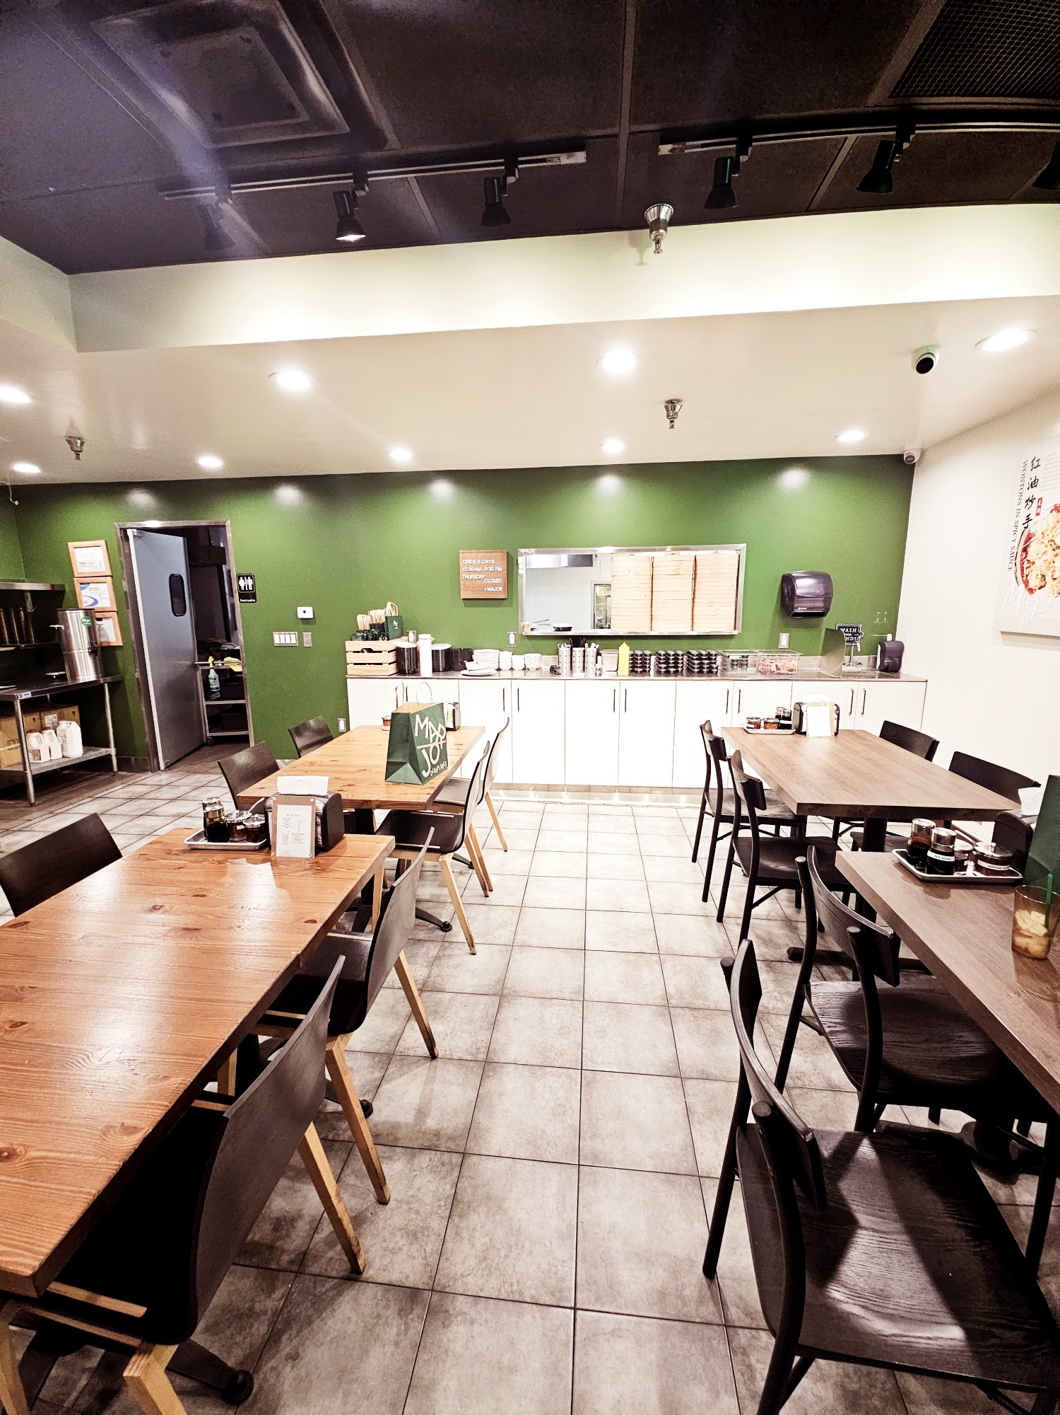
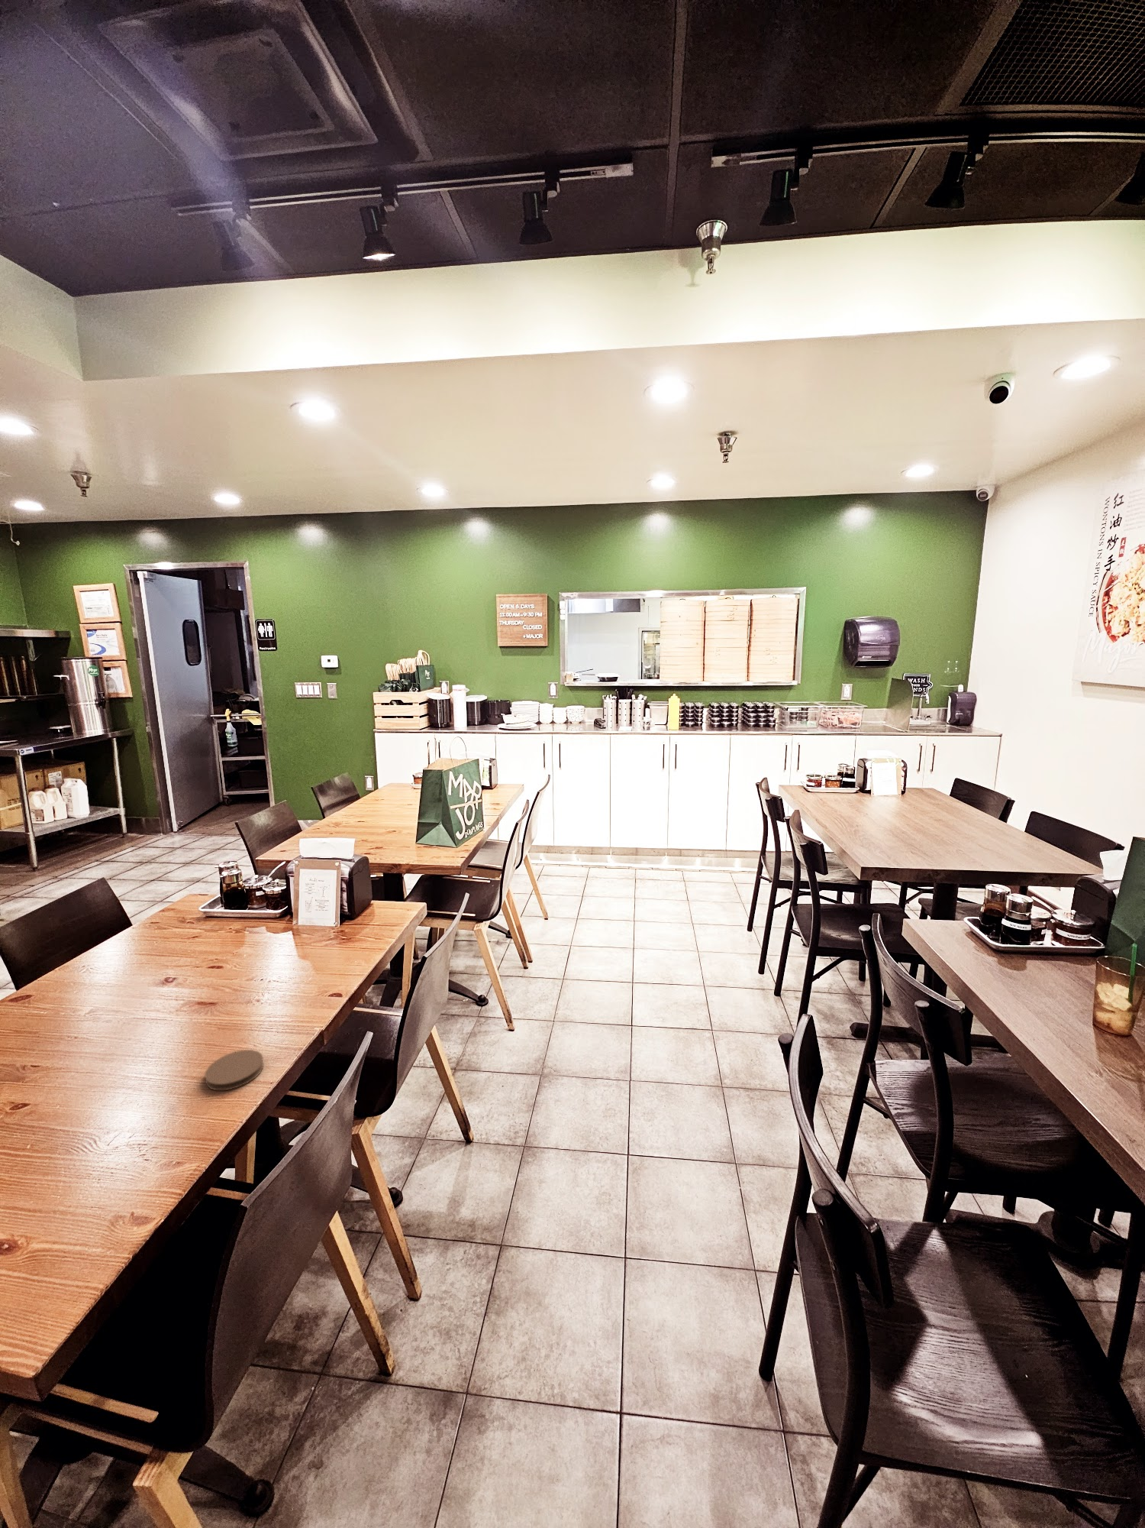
+ coaster (235, 1068)
